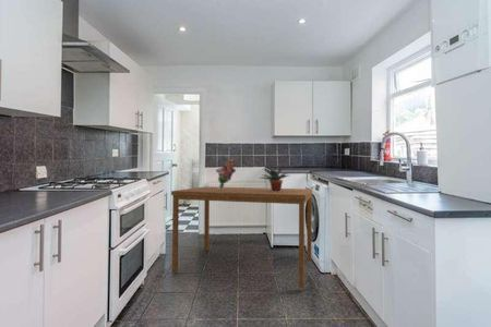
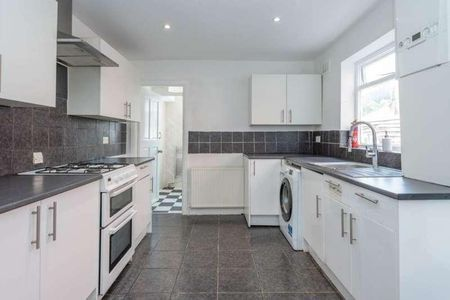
- bouquet (225, 174)
- potted plant (275, 178)
- dining table (250, 202)
